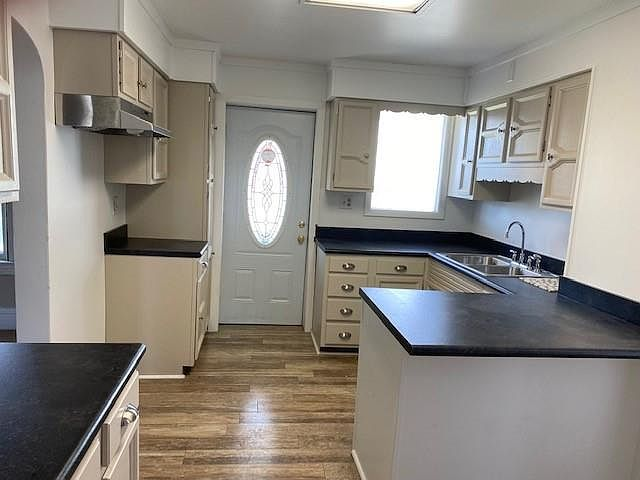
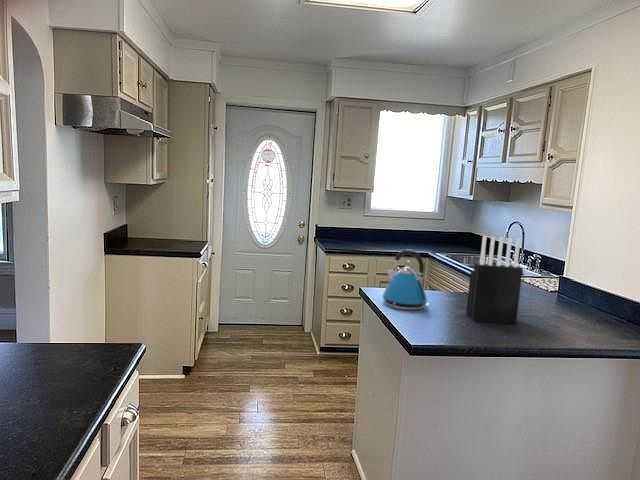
+ knife block (494, 277)
+ kettle (407, 277)
